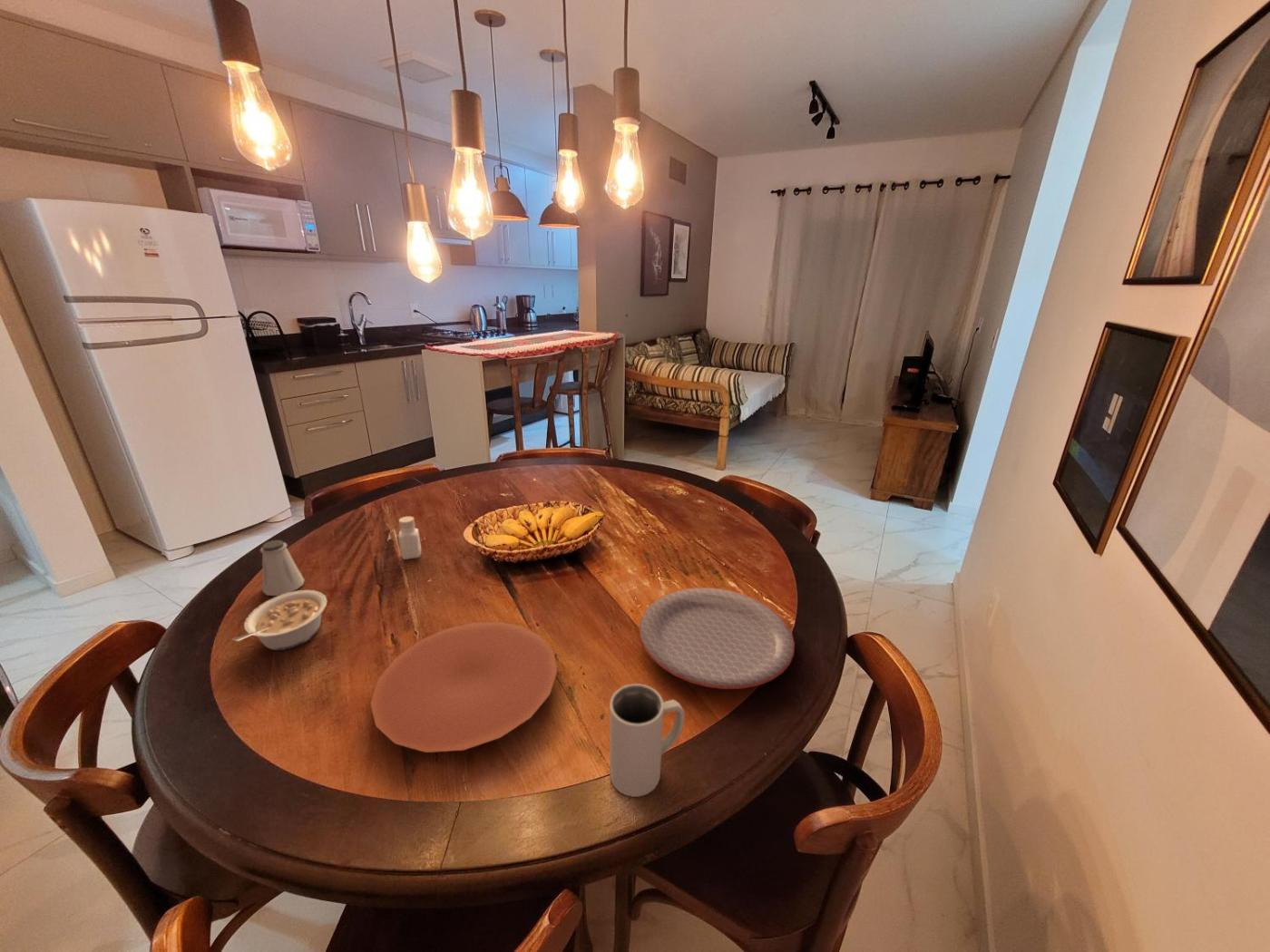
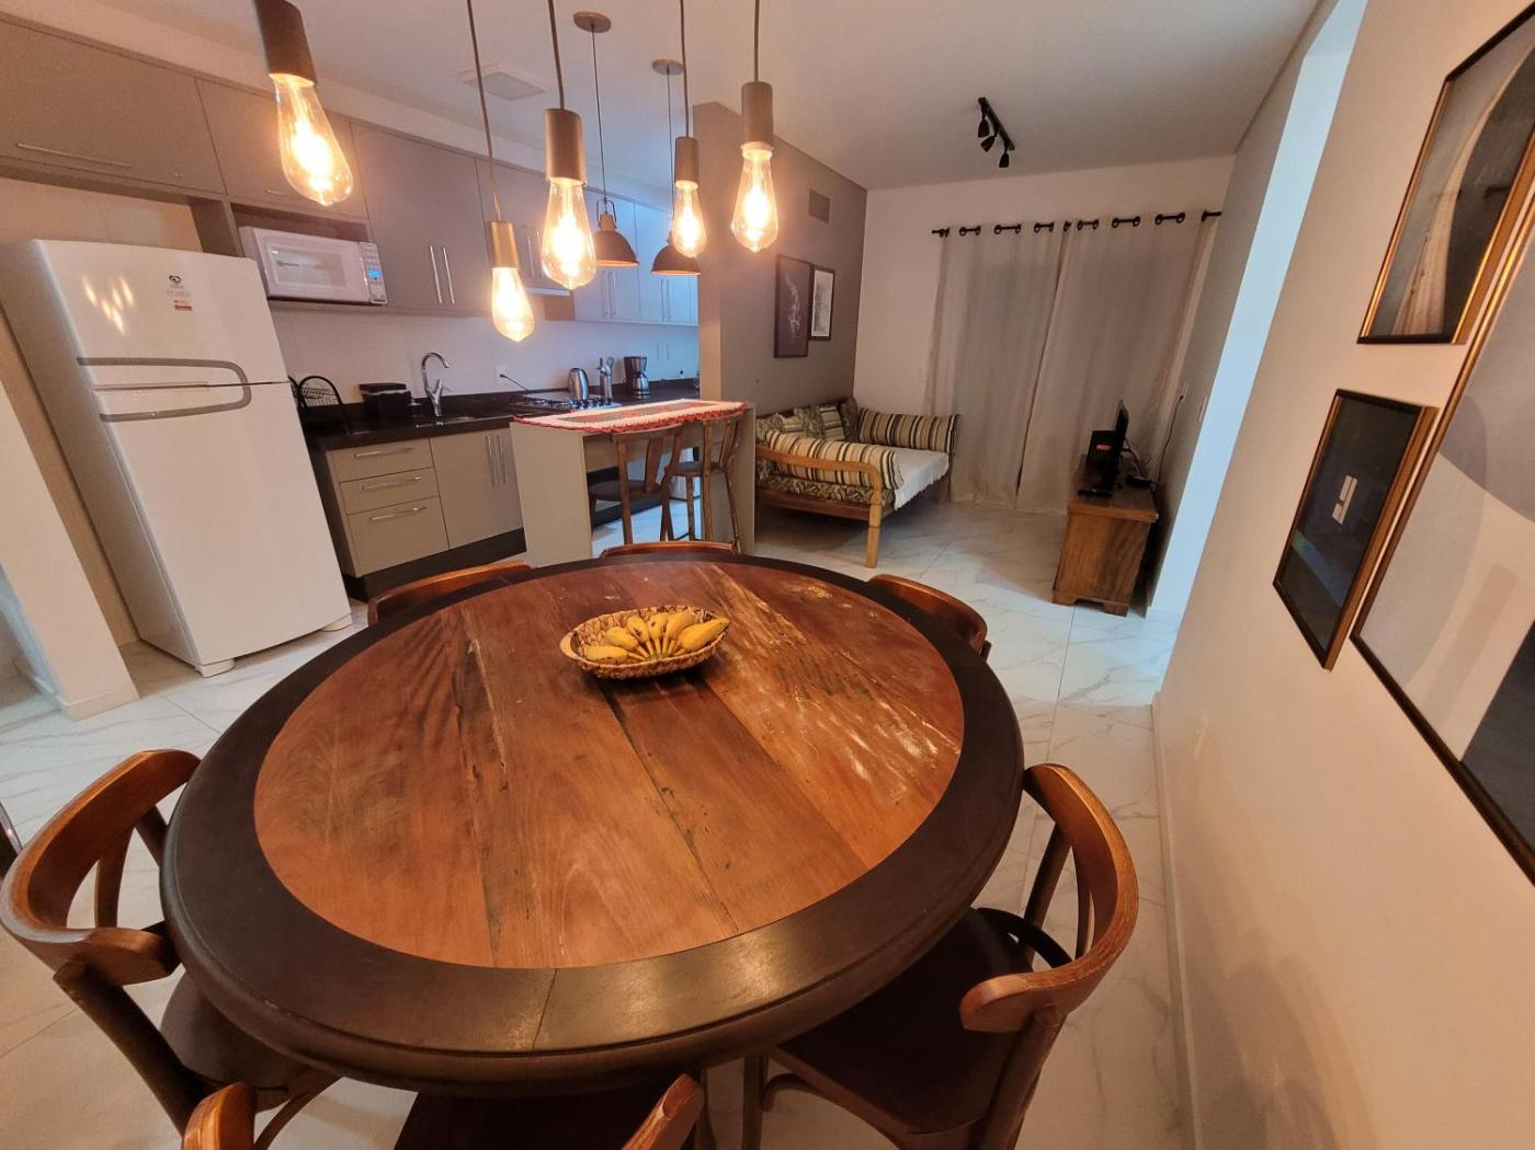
- pepper shaker (409, 537)
- plate (469, 681)
- plate (715, 635)
- legume (288, 622)
- mug (647, 735)
- saltshaker (278, 565)
